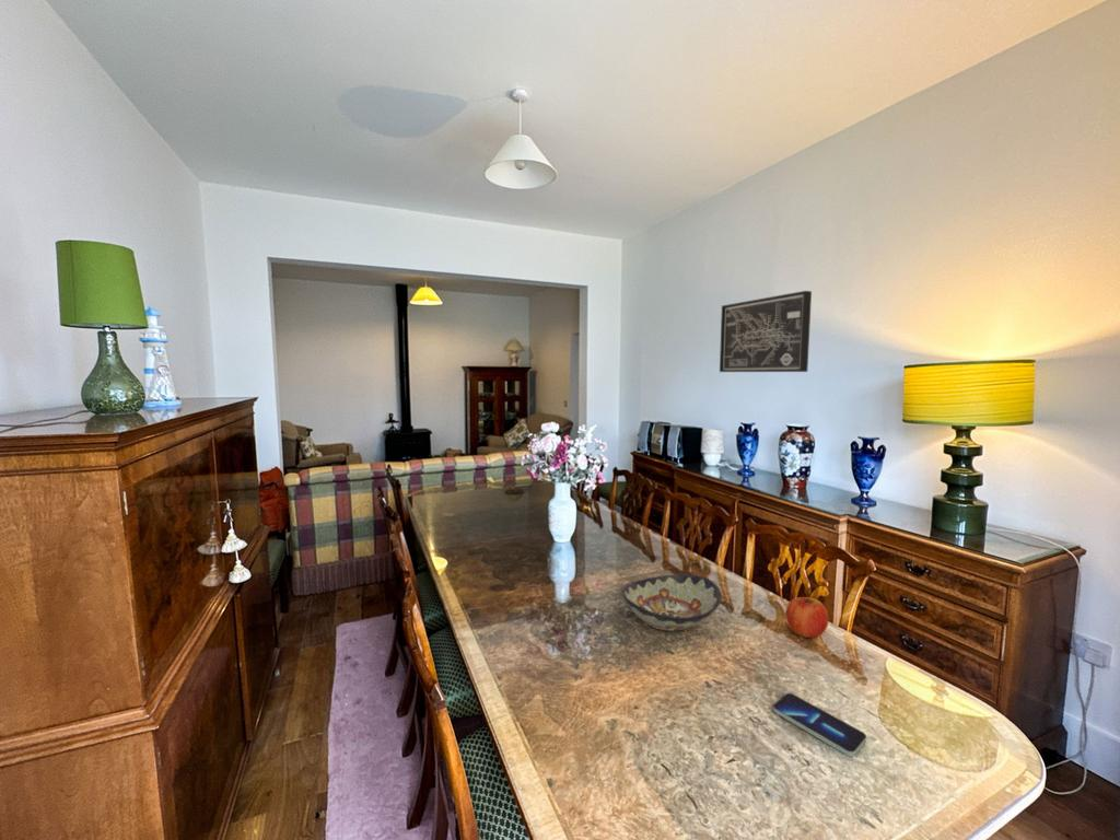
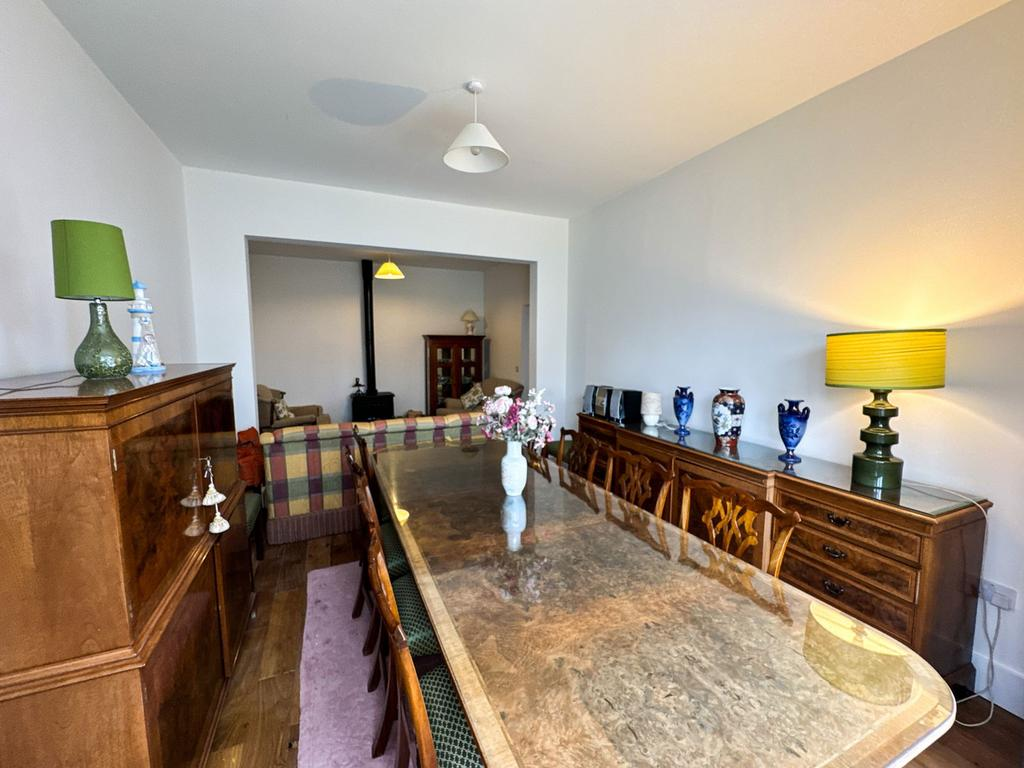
- smartphone (817, 722)
- wall art (760, 336)
- fruit (806, 614)
- decorative bowl (669, 606)
